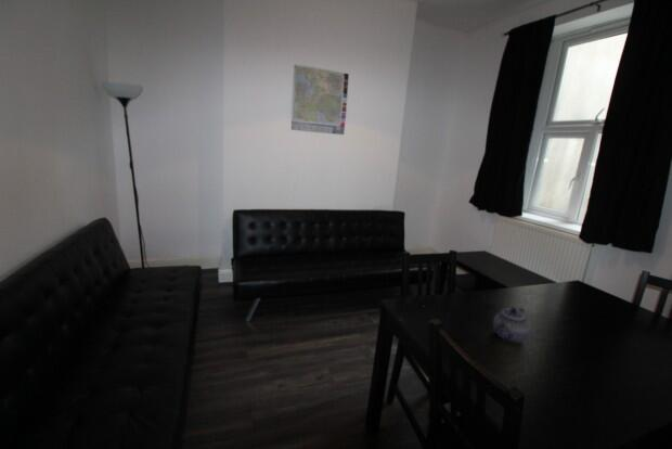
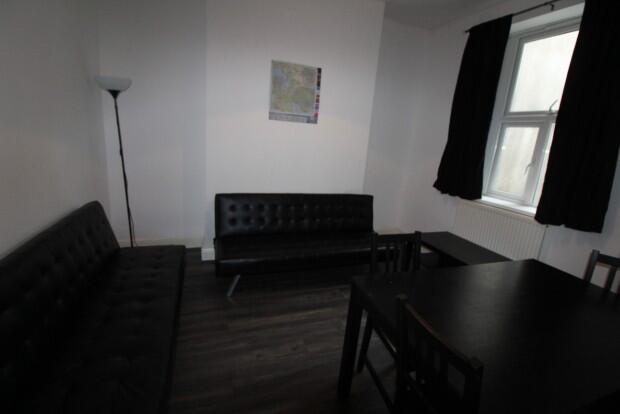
- teapot (512, 322)
